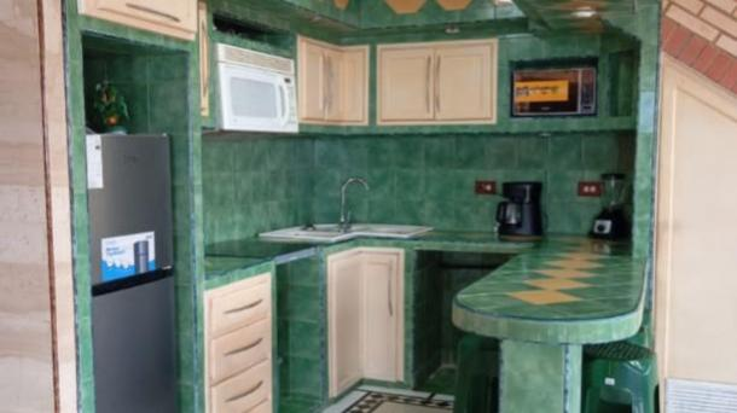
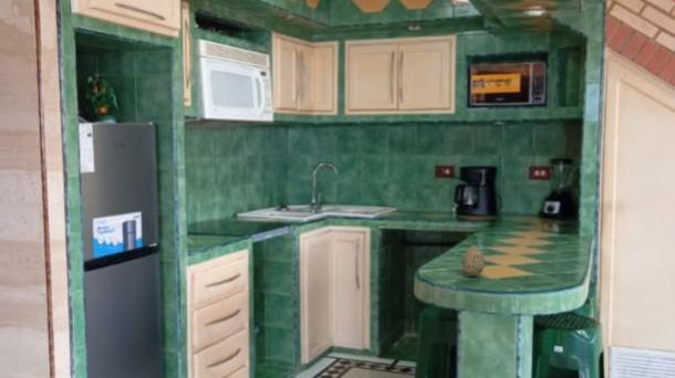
+ decorative egg (472, 261)
